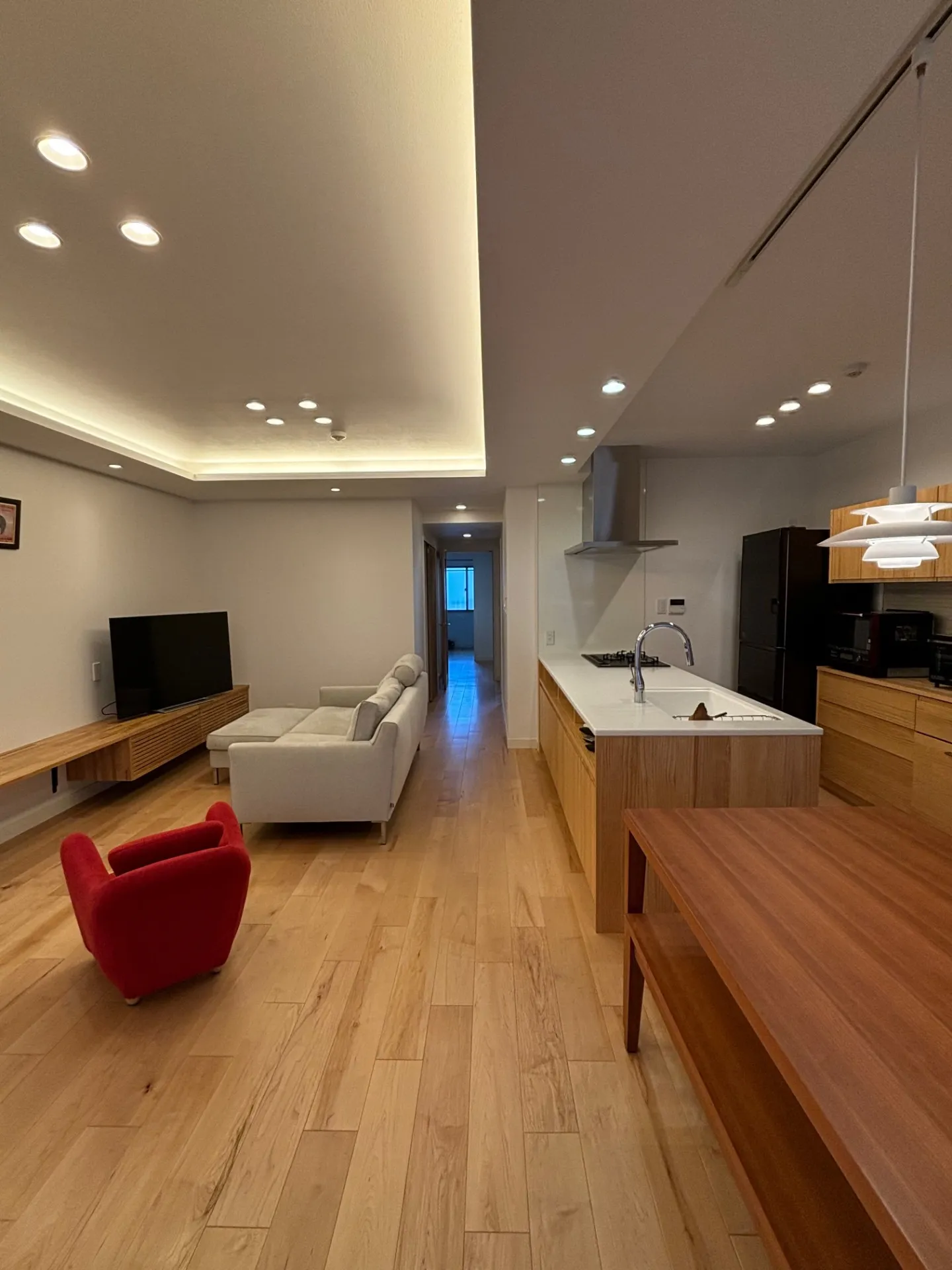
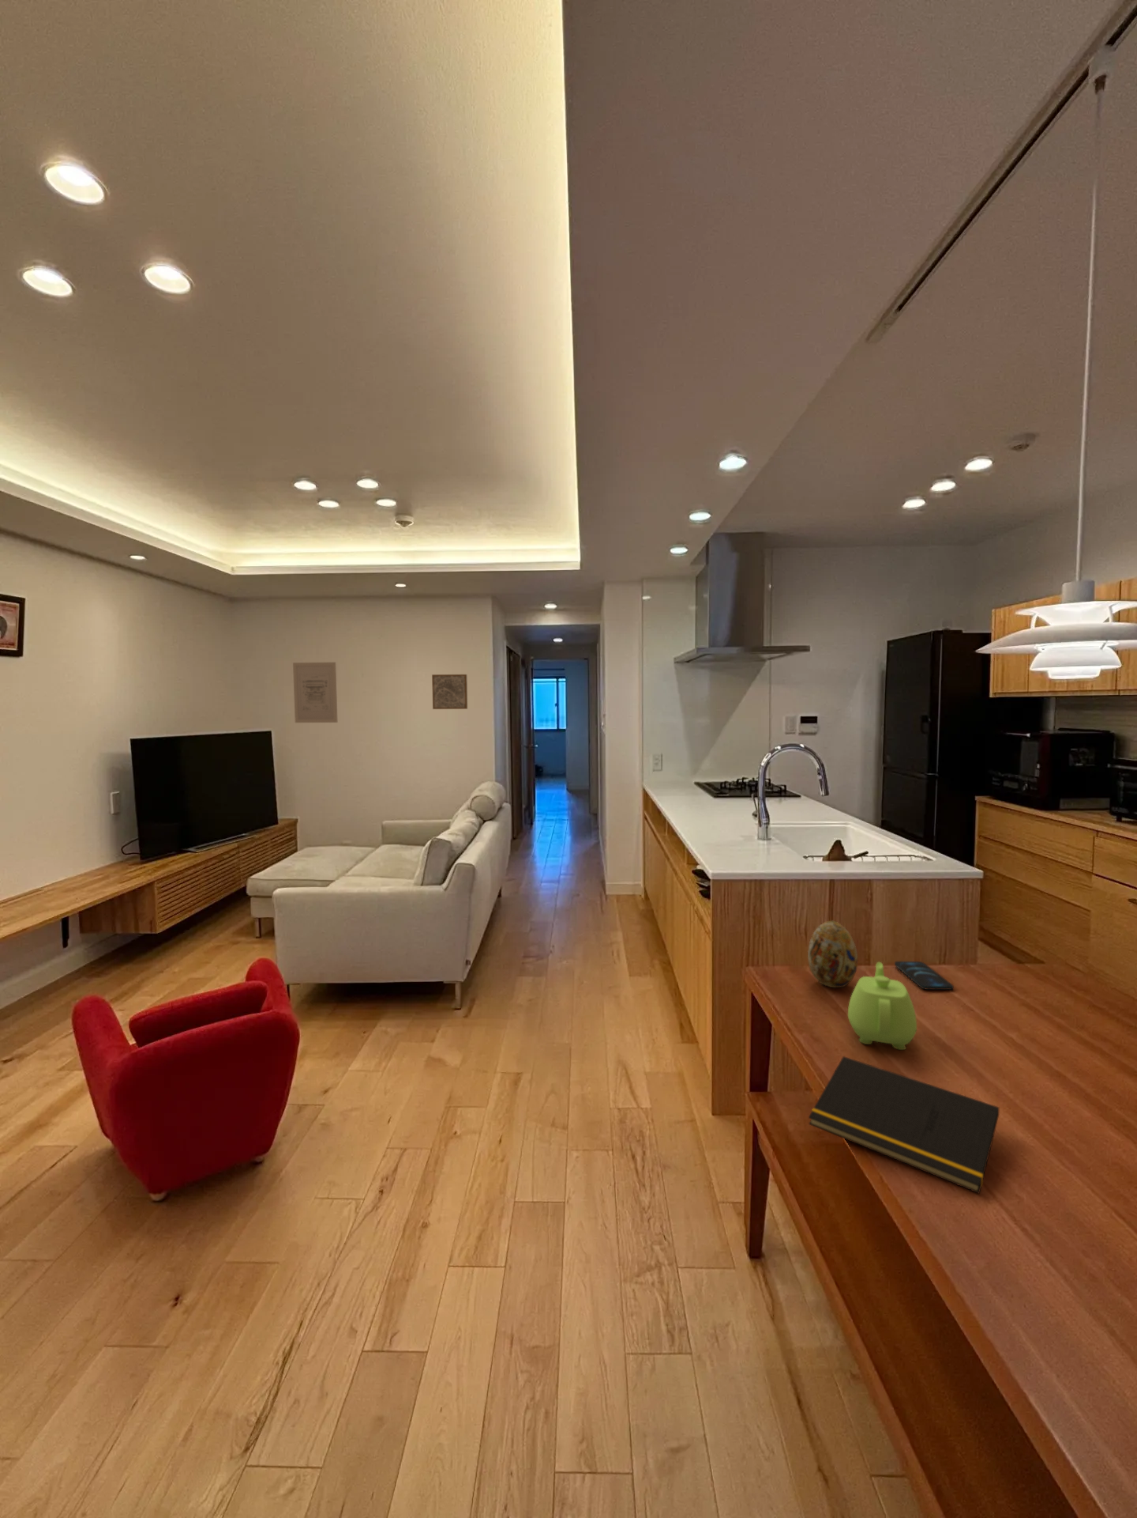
+ wall art (315, 692)
+ notepad (903, 1115)
+ wall art (449, 692)
+ smartphone (922, 975)
+ teapot (881, 1005)
+ decorative egg (832, 951)
